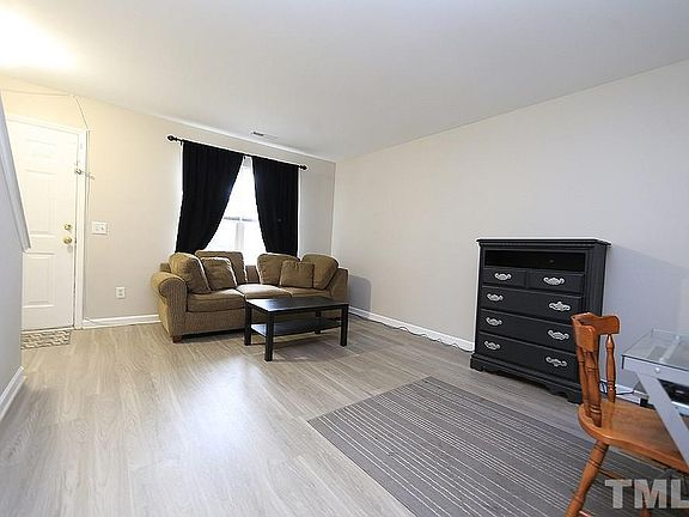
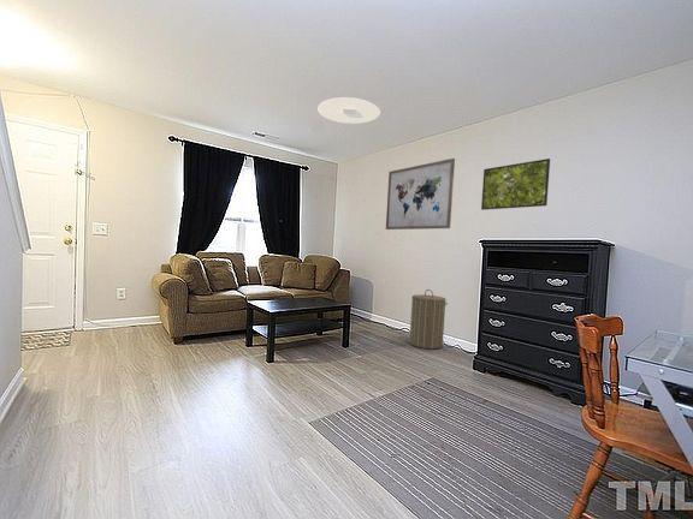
+ wall art (416, 197)
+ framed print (513, 186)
+ ceiling light (349, 108)
+ laundry hamper (427, 316)
